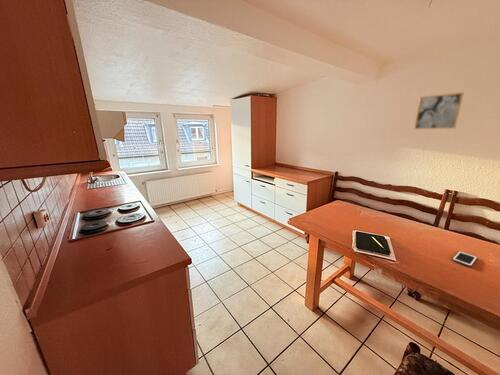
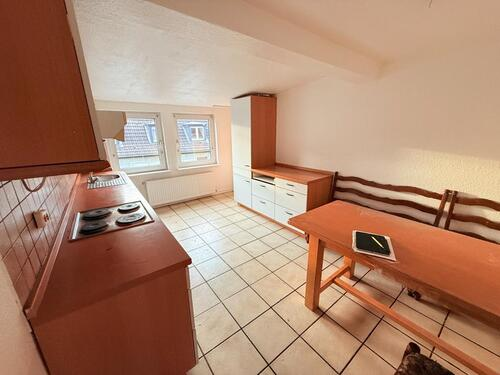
- cell phone (464, 258)
- wall art (437, 112)
